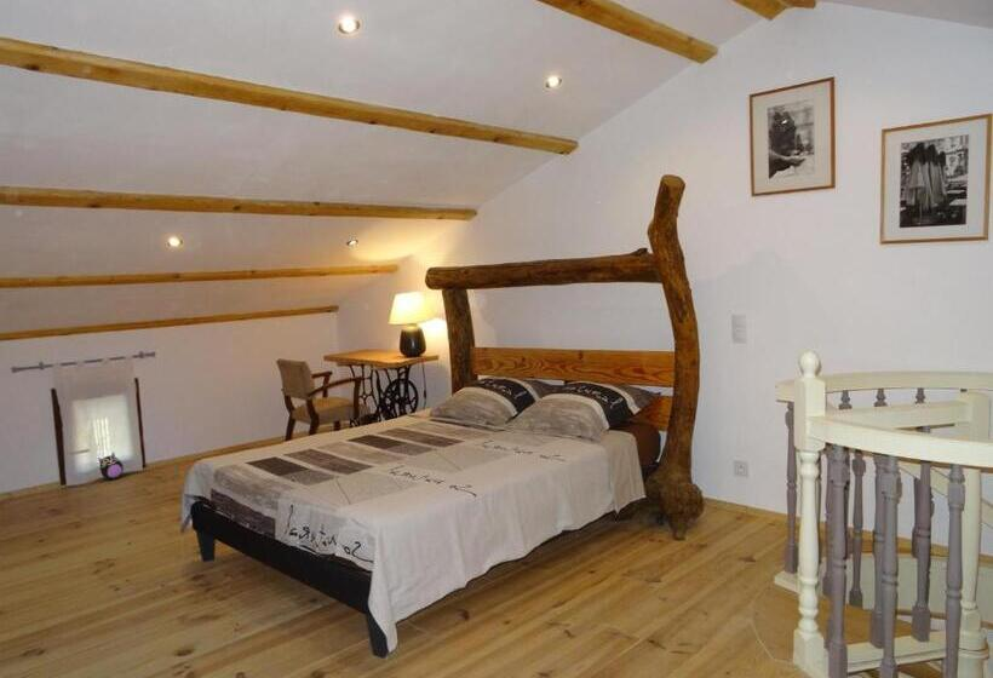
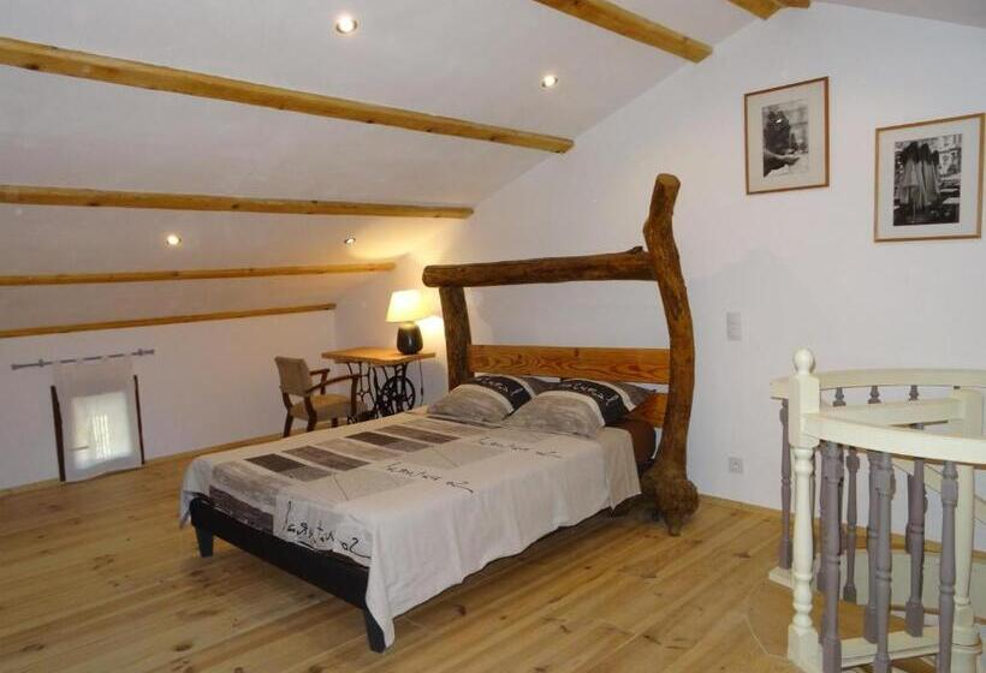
- plush toy (111, 465)
